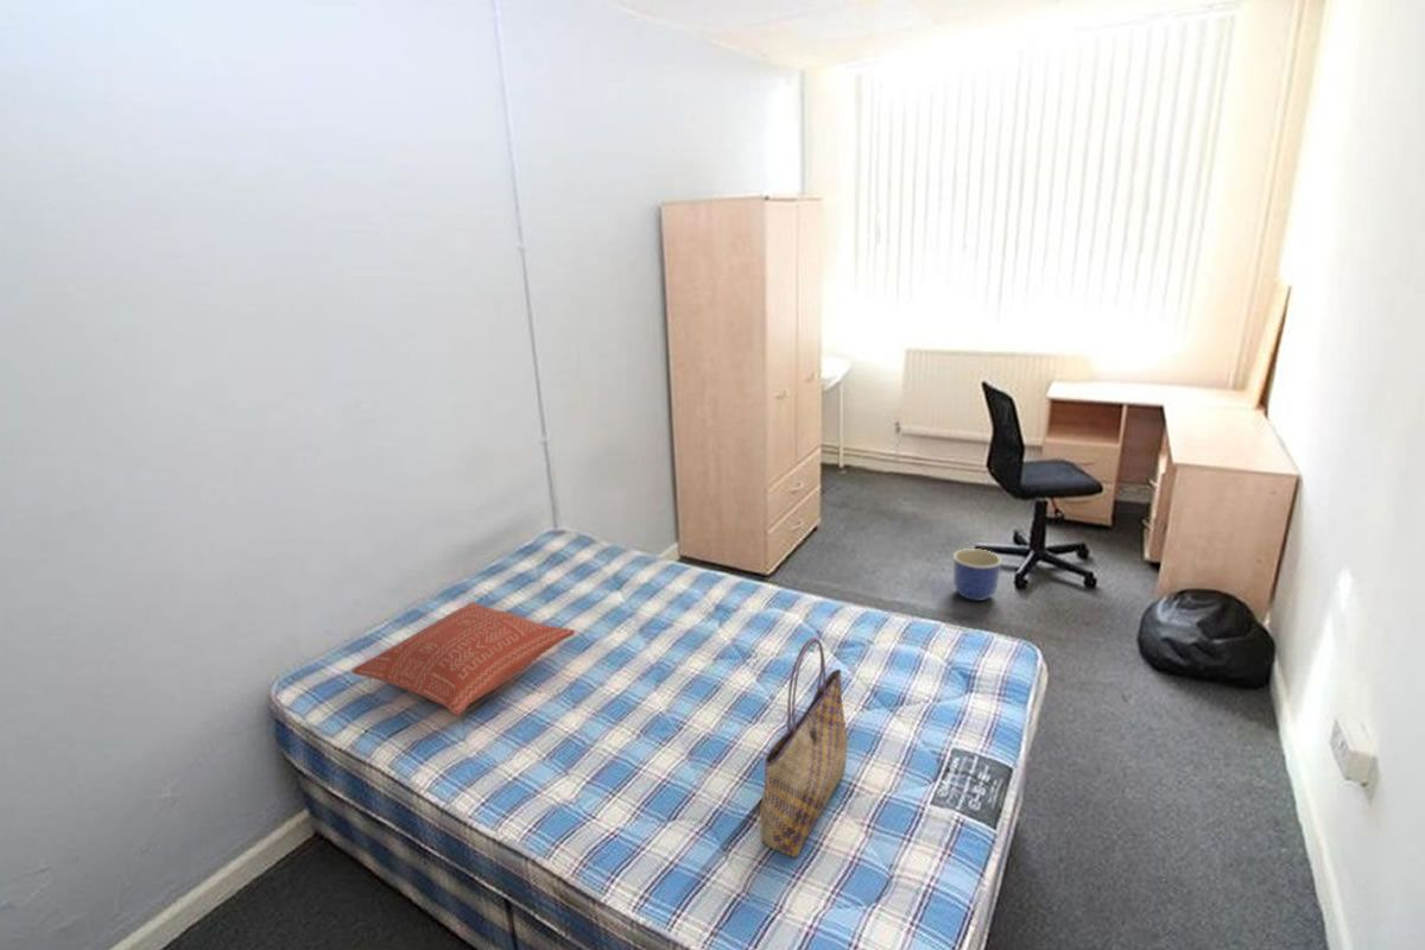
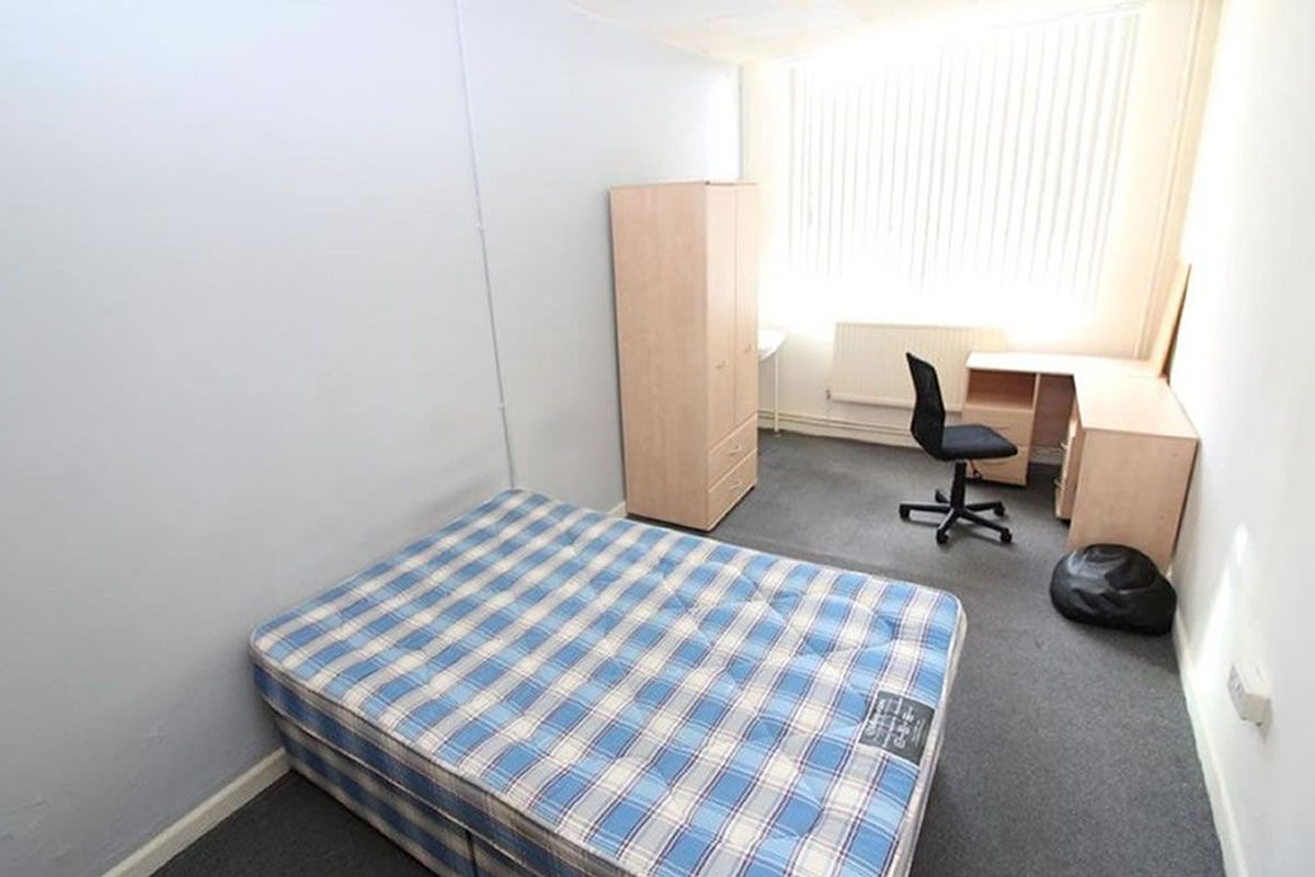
- planter (975, 576)
- pillow (466, 651)
- tote bag (805, 727)
